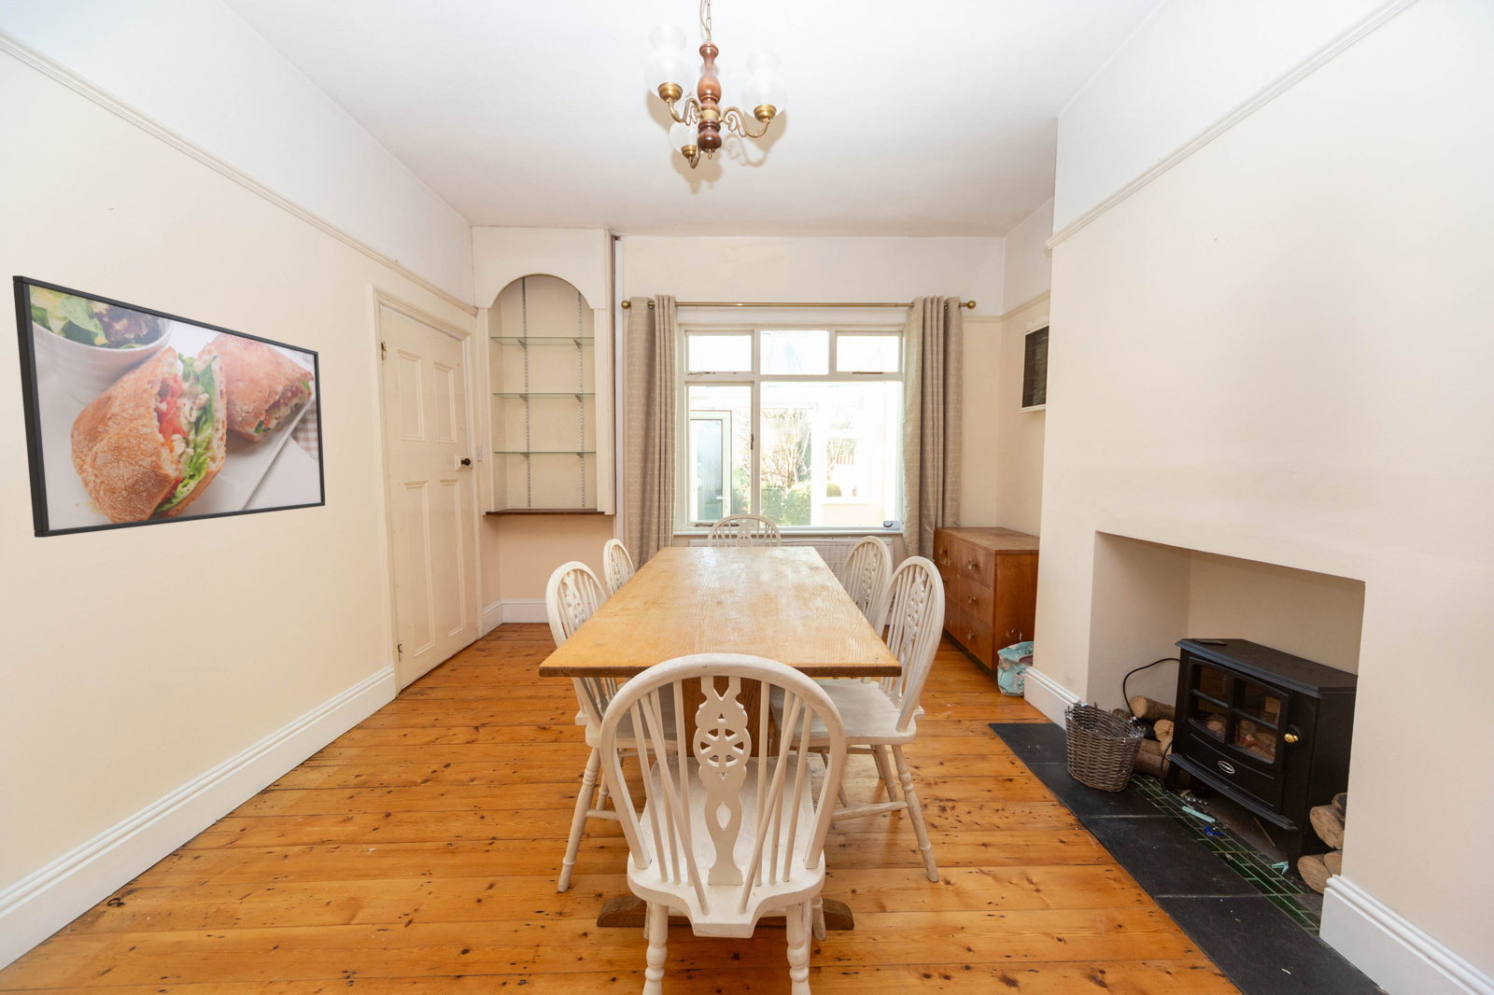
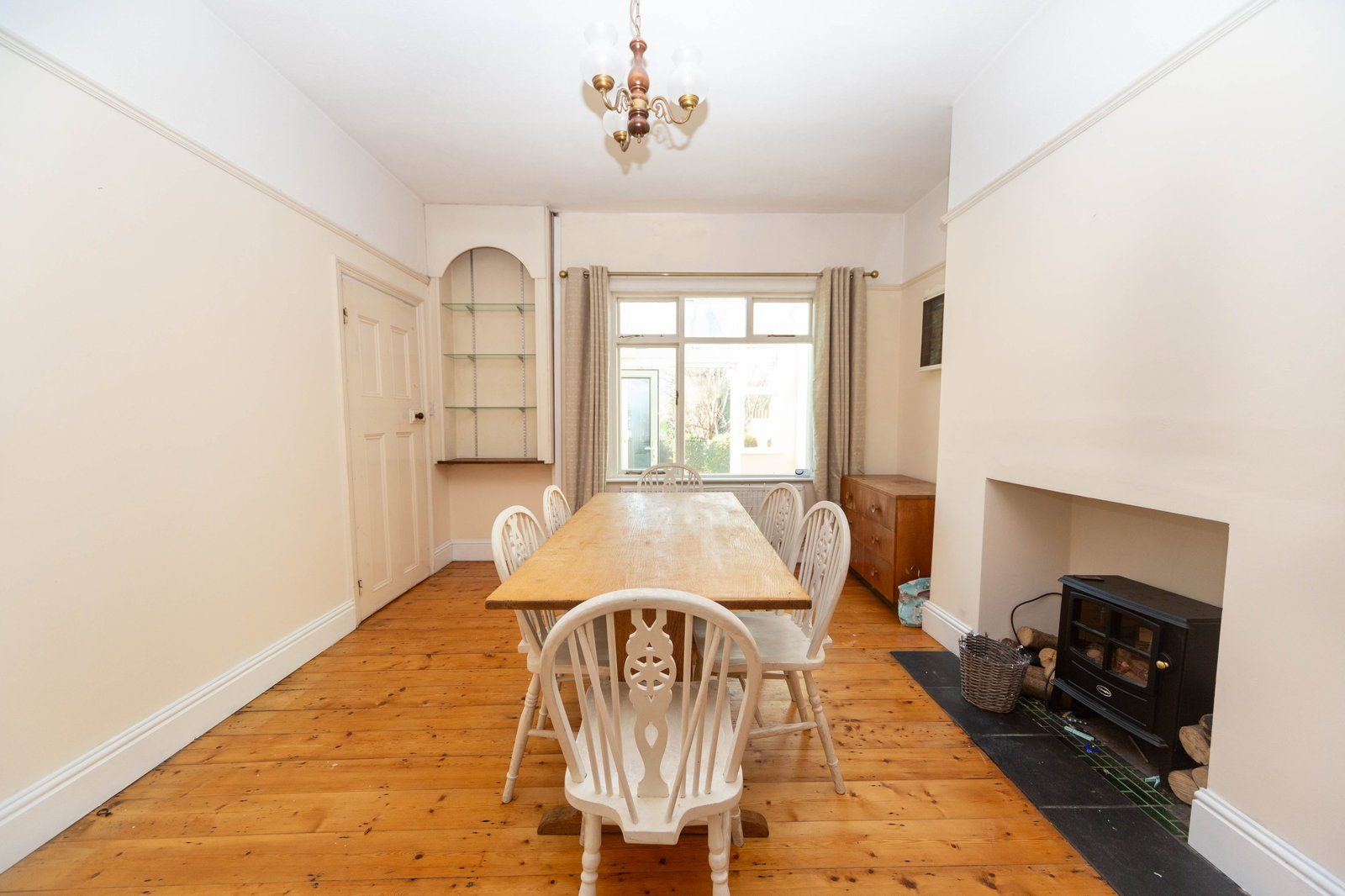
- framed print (211, 421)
